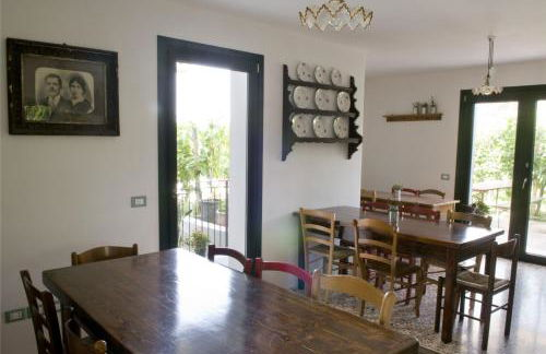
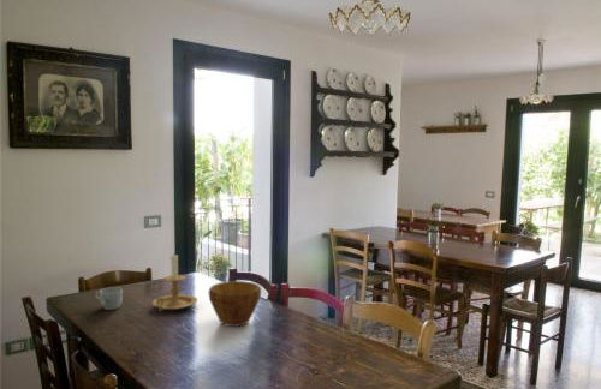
+ bowl (234, 304)
+ candle holder (174, 280)
+ mug (108, 298)
